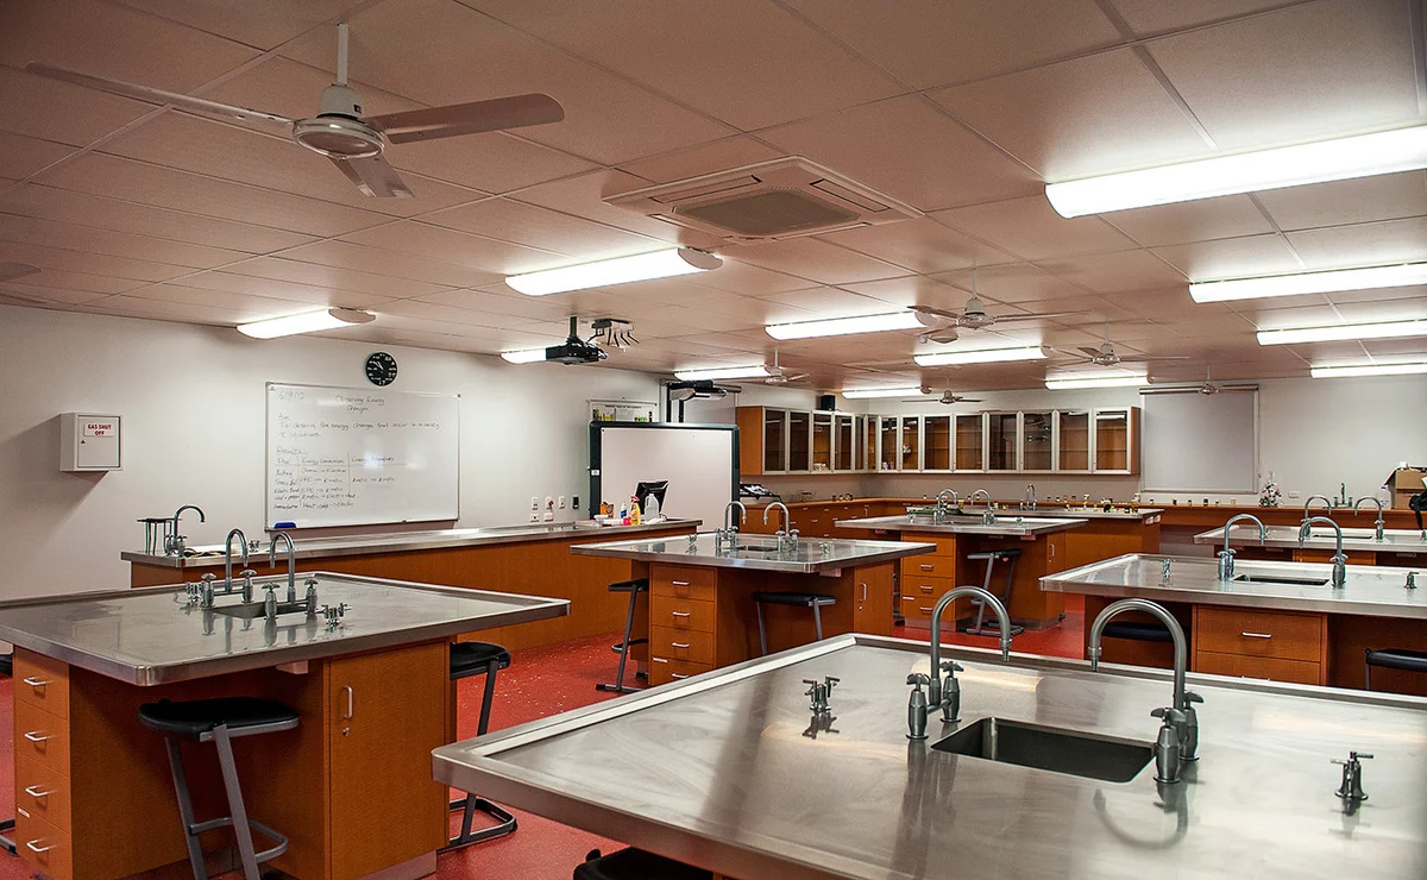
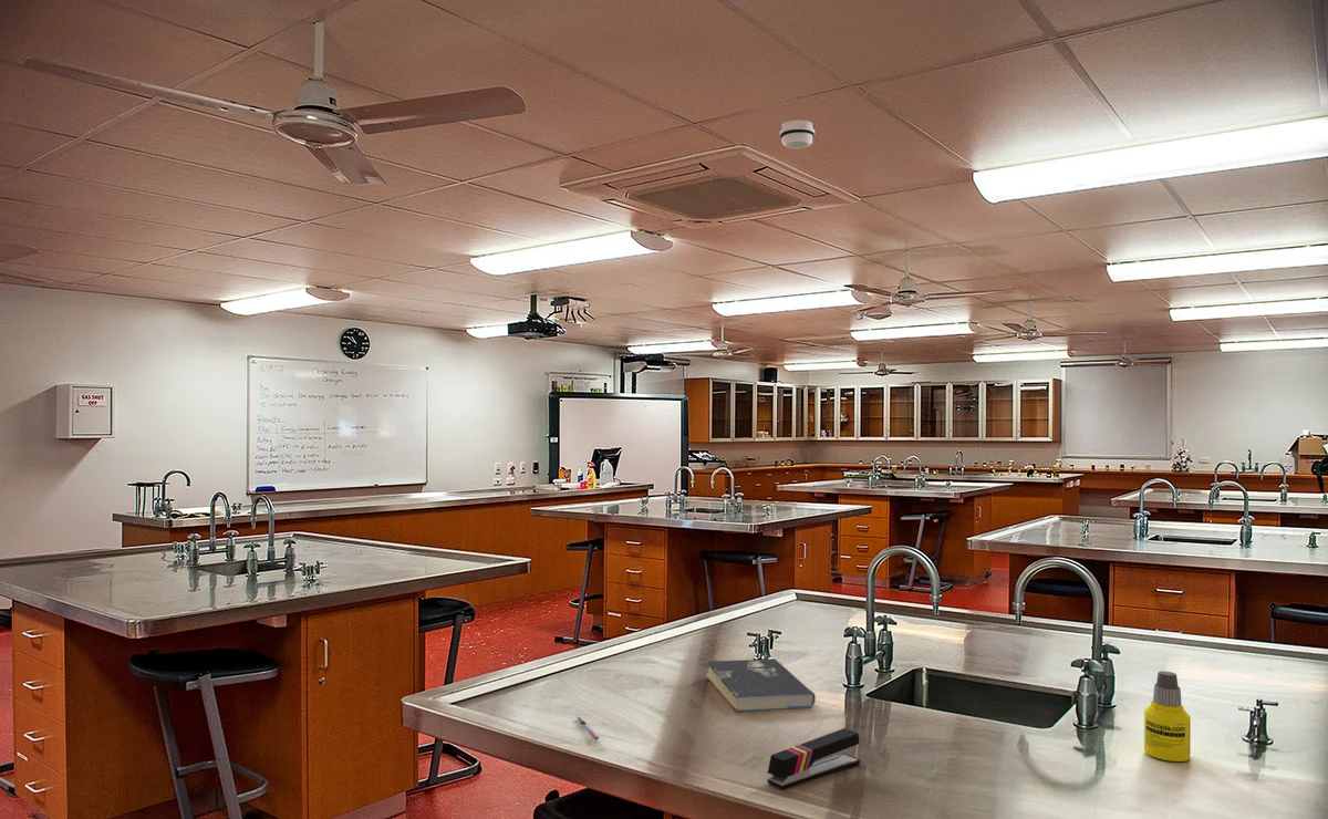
+ pen (587, 726)
+ book (757, 683)
+ stapler (815, 756)
+ smoke detector (797, 134)
+ bottle (1166, 713)
